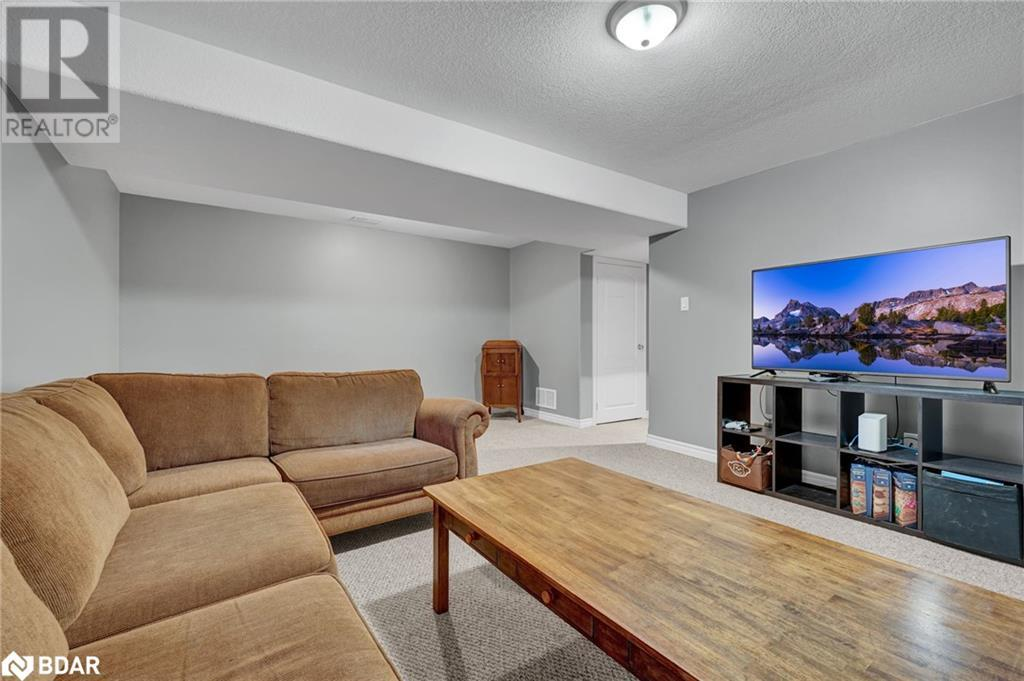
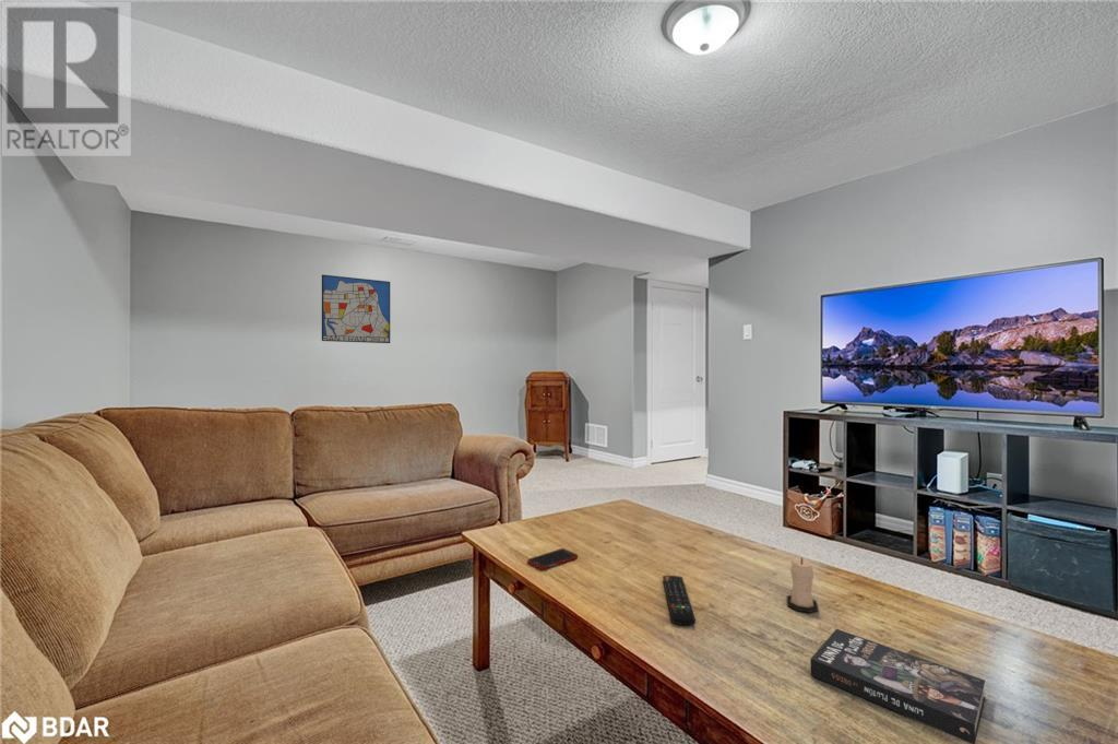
+ cell phone (552, 558)
+ book (894, 677)
+ wall art (357, 309)
+ remote control (677, 598)
+ candle (801, 581)
